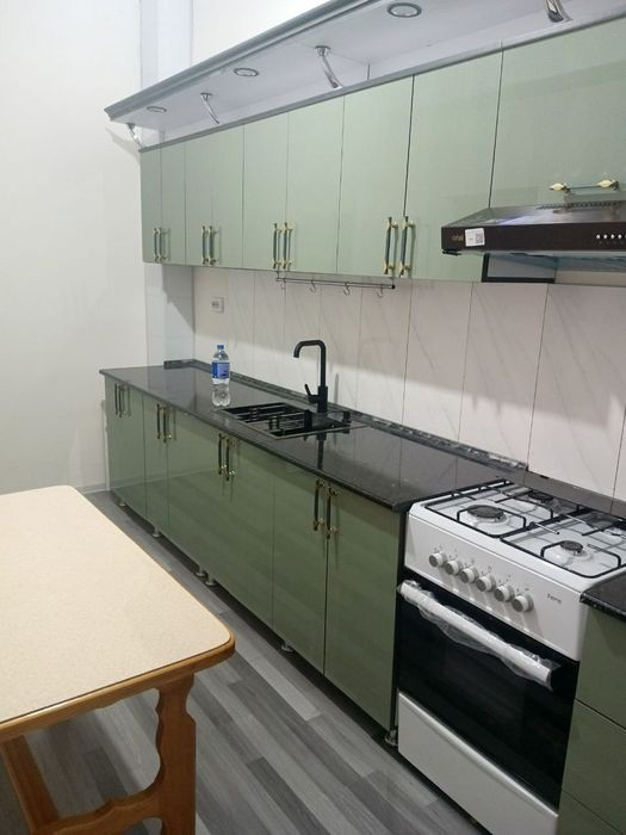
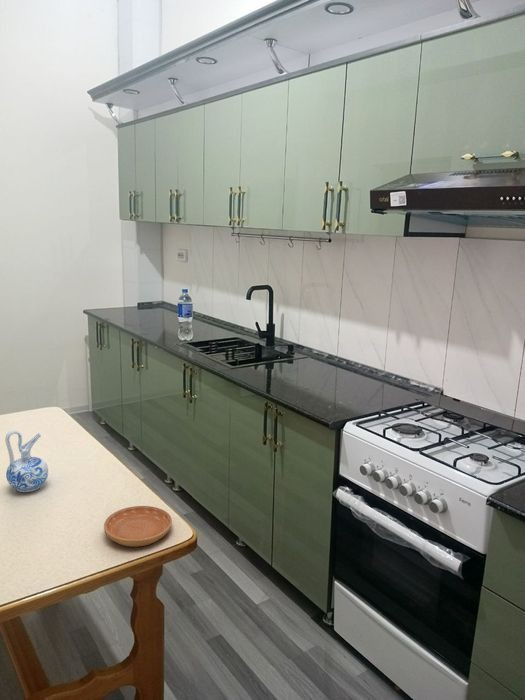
+ ceramic pitcher (26, 457)
+ saucer (138, 527)
